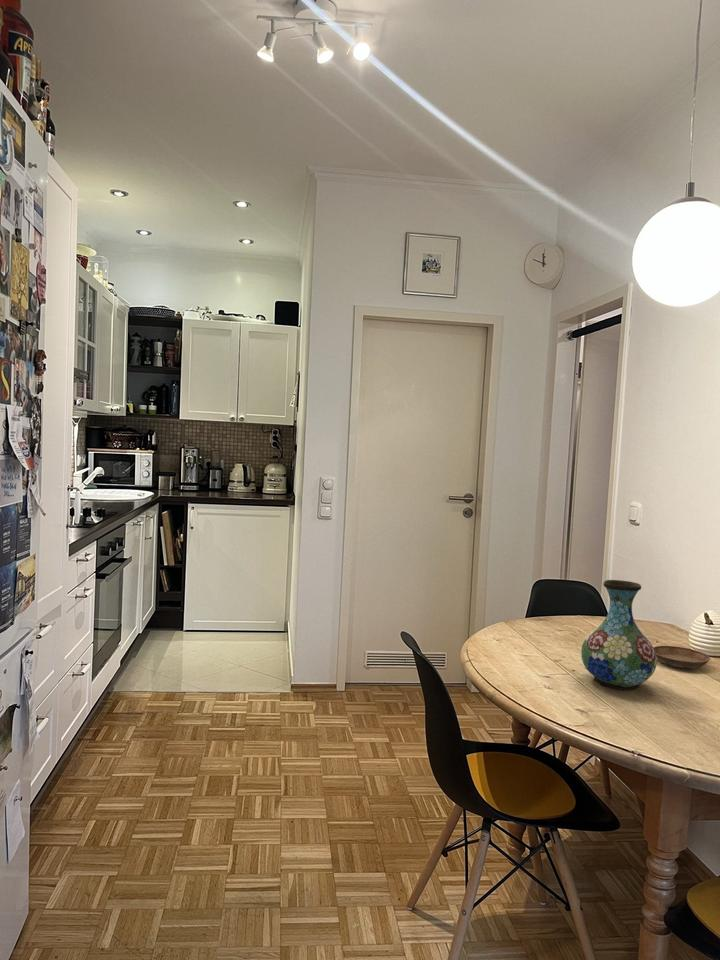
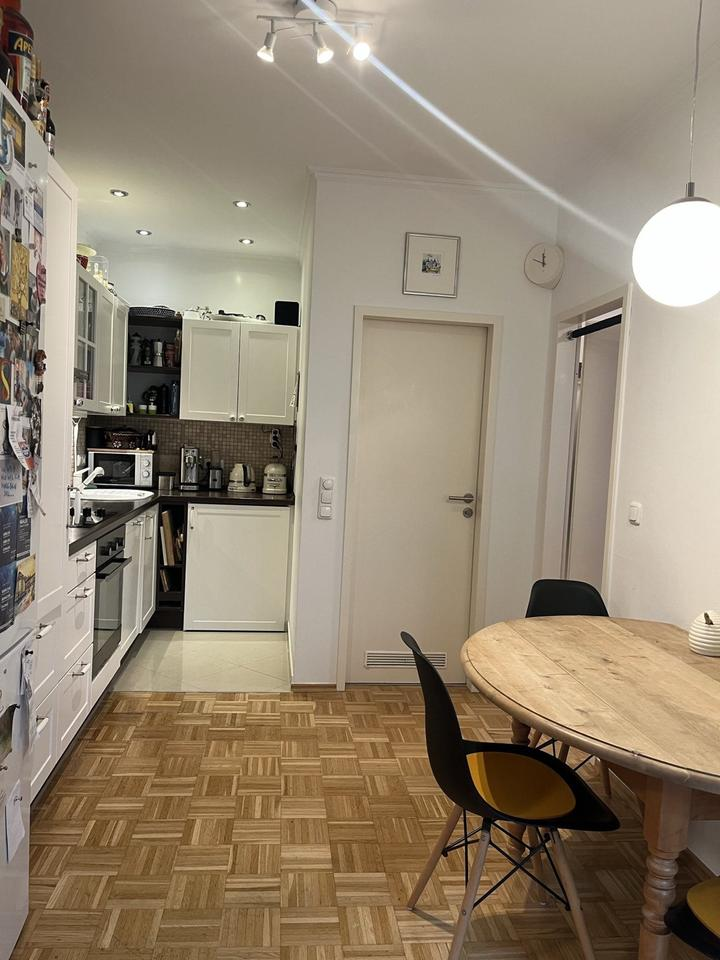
- saucer (680, 658)
- vase (620, 633)
